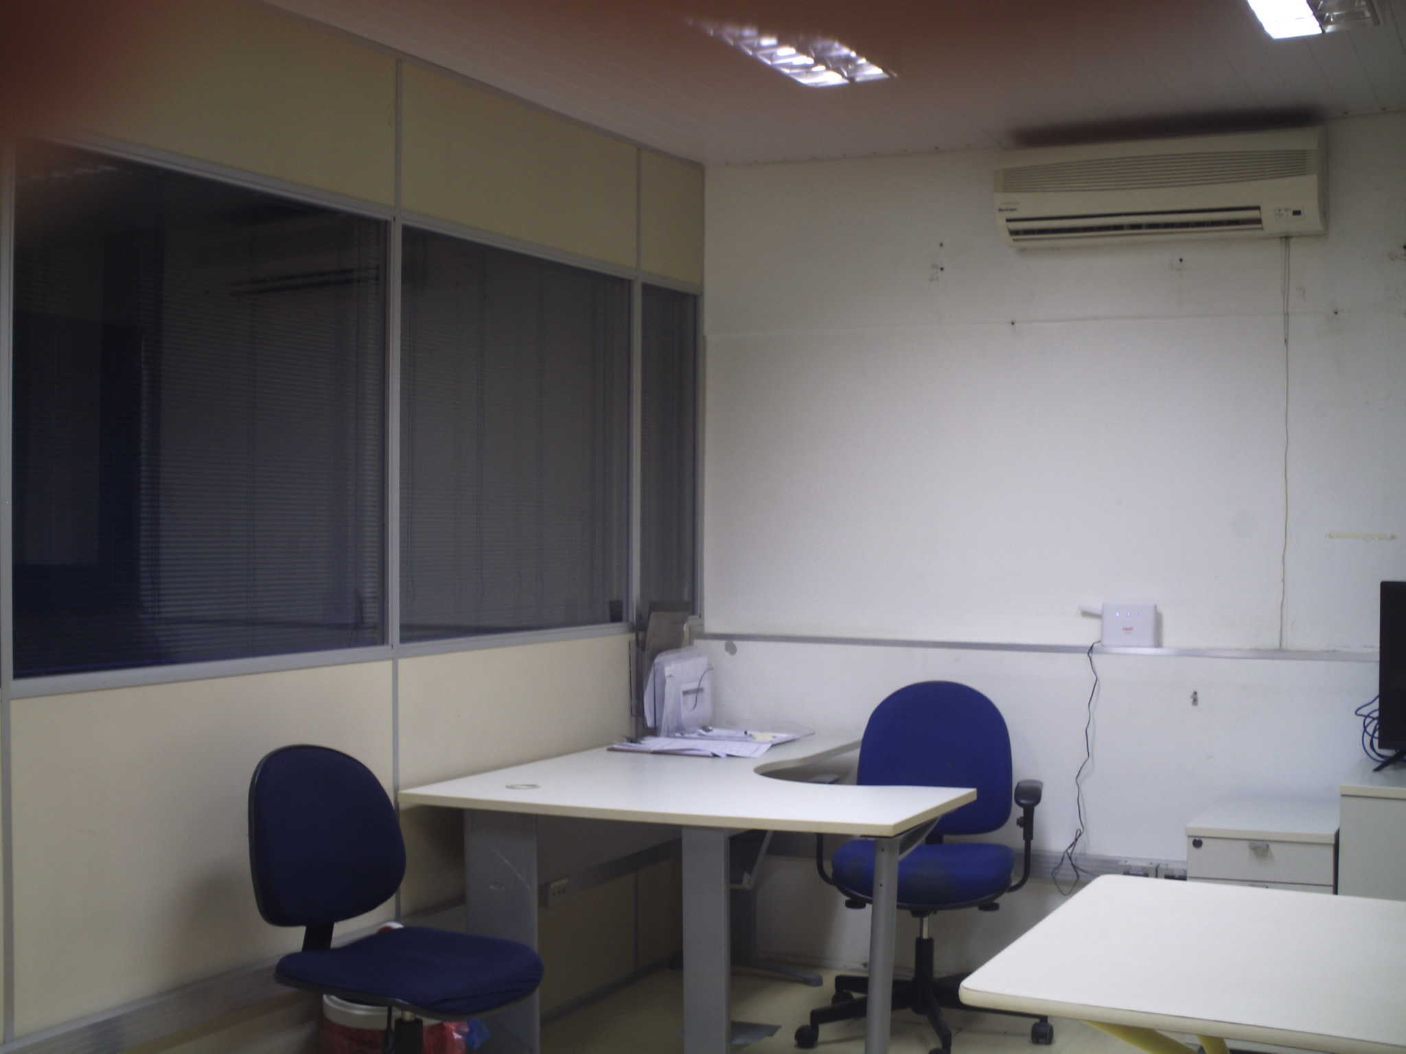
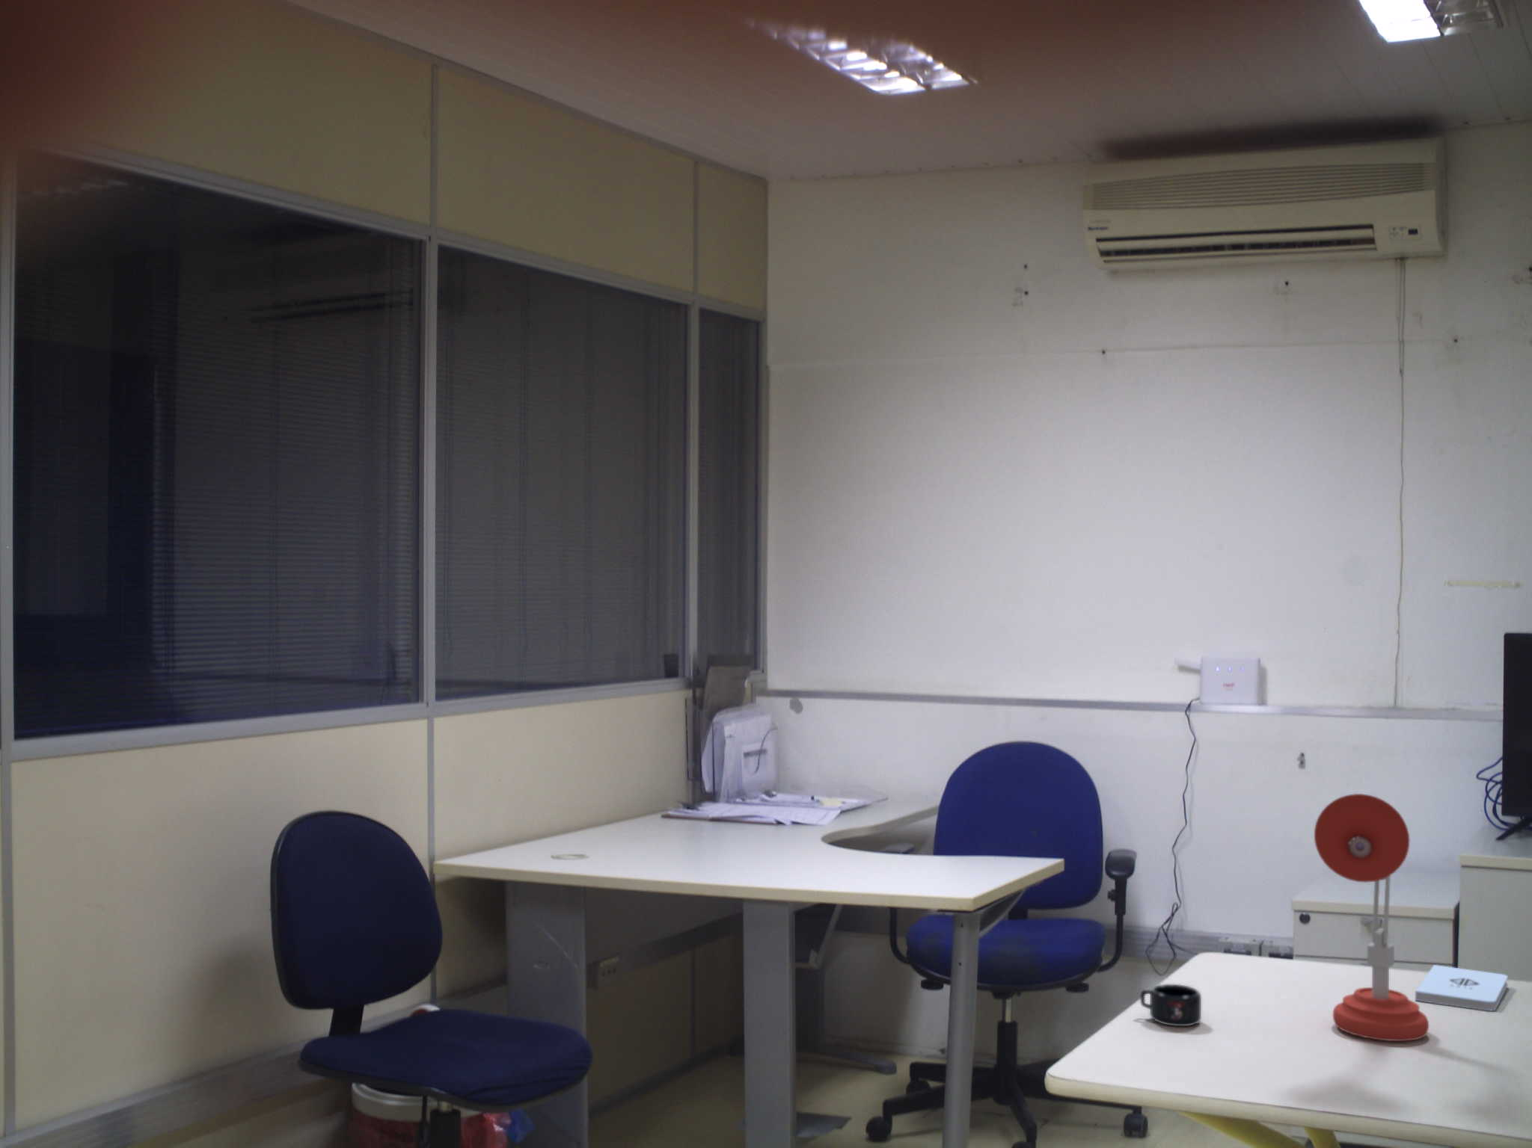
+ mug (1170, 1003)
+ desk lamp (1374, 913)
+ notepad (1462, 988)
